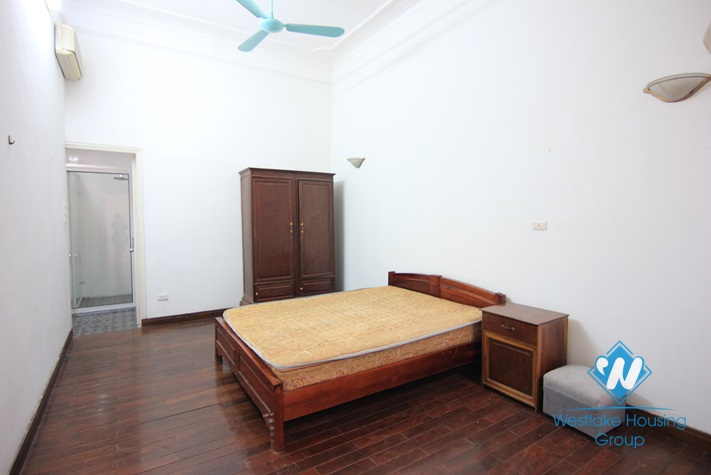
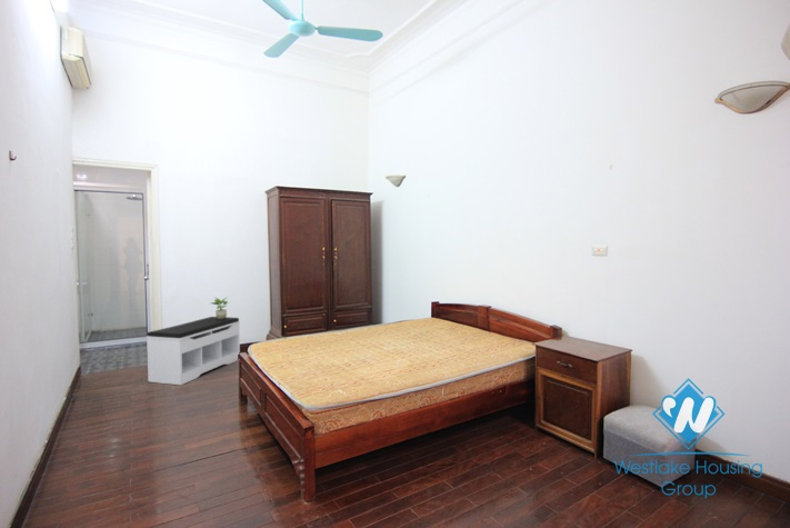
+ potted plant (219, 307)
+ bench (197, 347)
